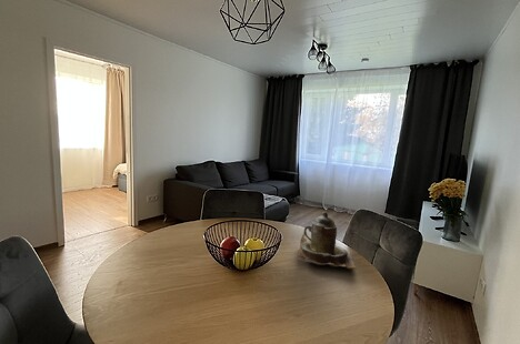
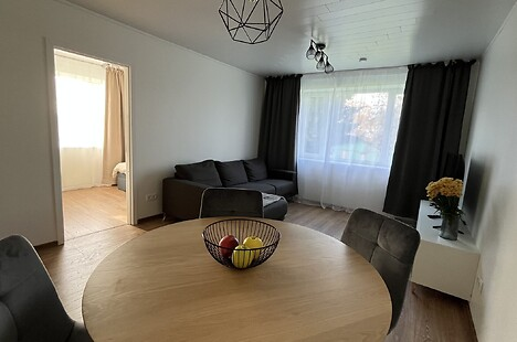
- teapot (327, 235)
